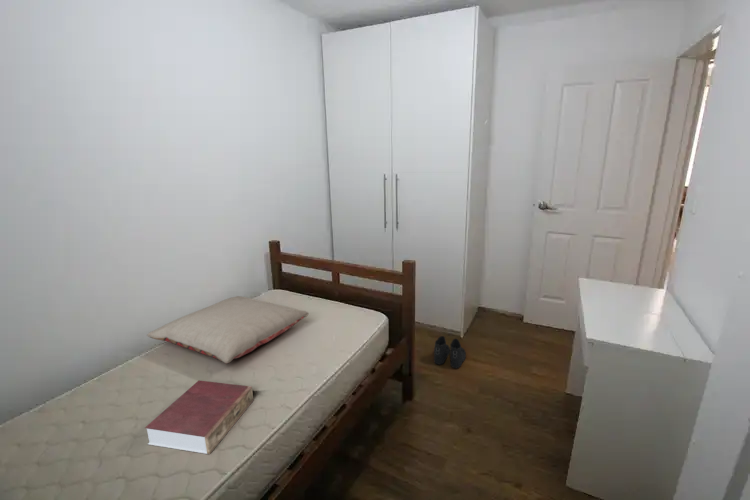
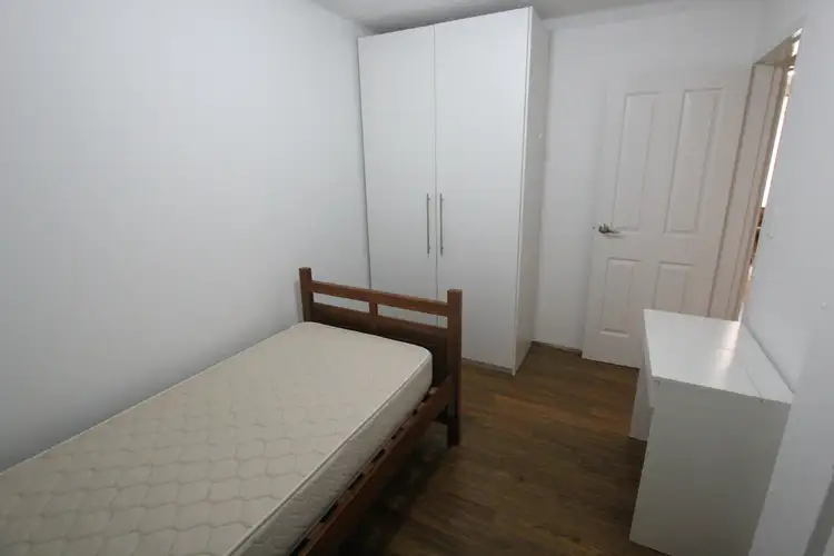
- book (203, 413)
- pillow (232, 323)
- boots (450, 347)
